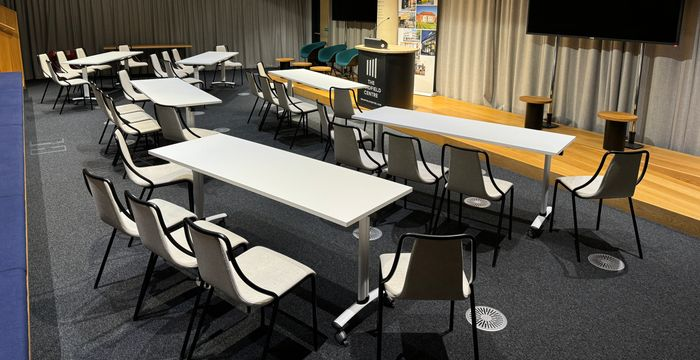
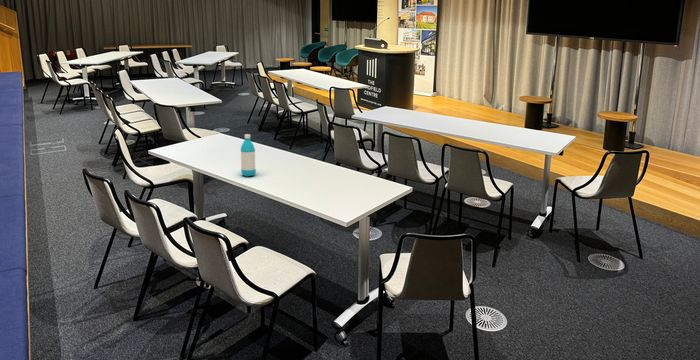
+ water bottle (247, 155)
